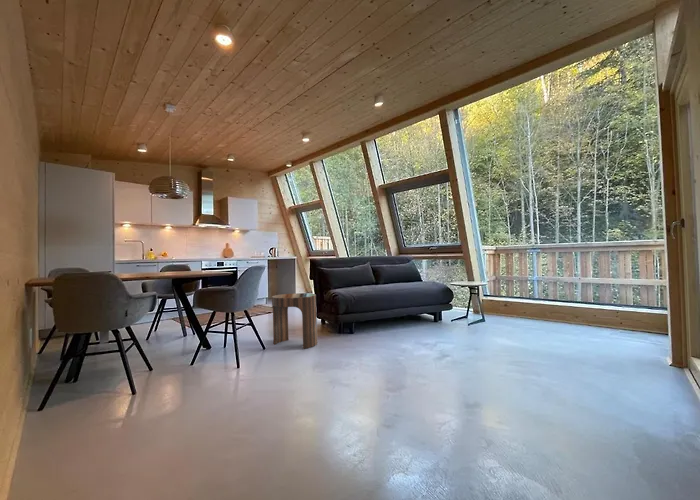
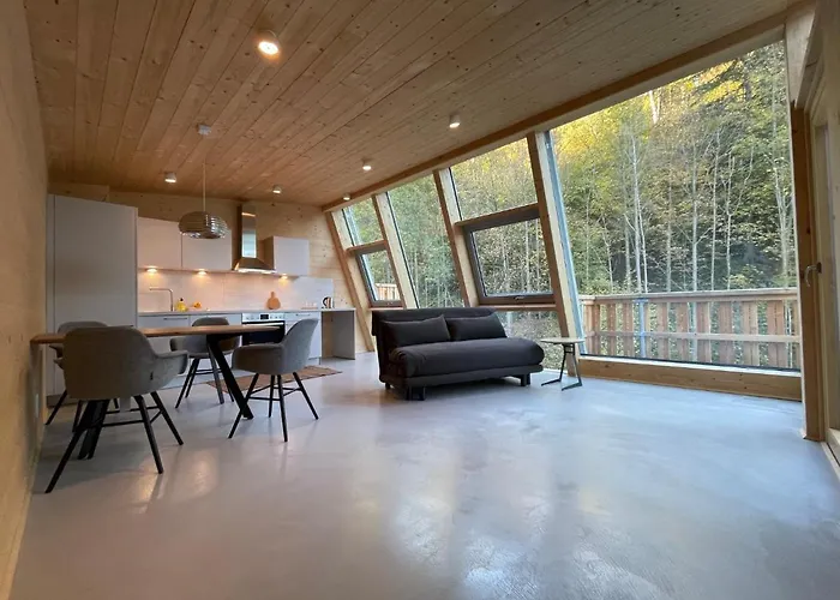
- side table (287, 319)
